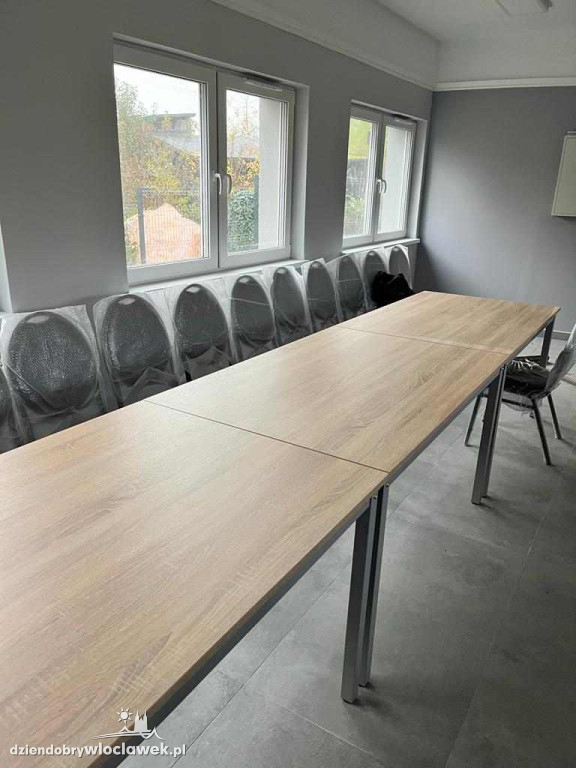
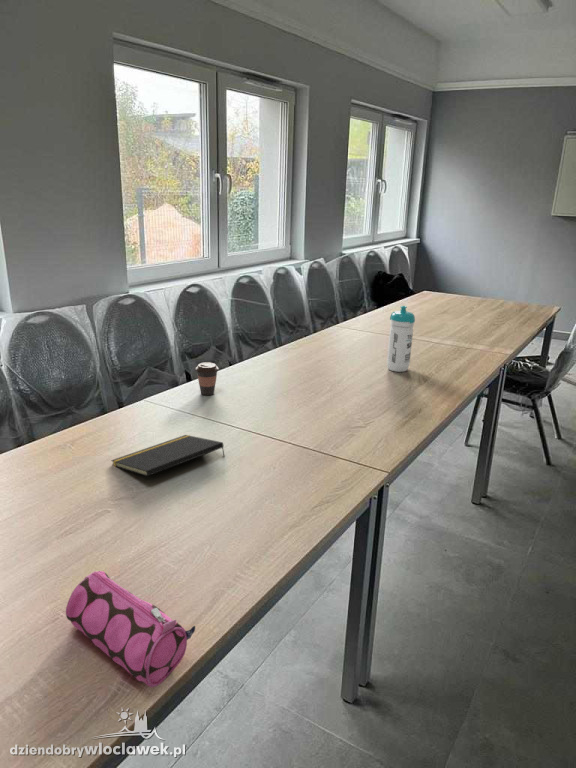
+ water bottle (400, 338)
+ coffee cup (207, 379)
+ notepad (168, 453)
+ pencil case (125, 620)
